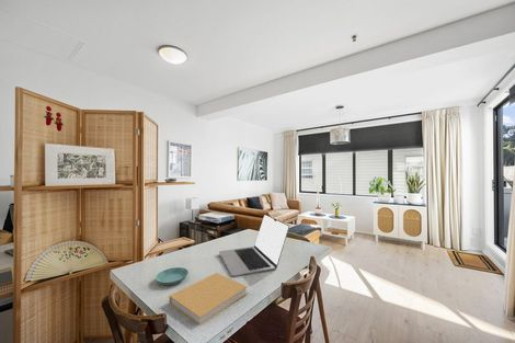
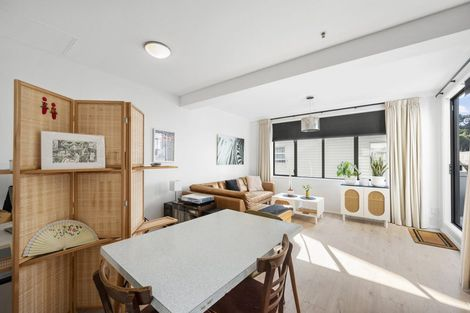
- laptop (255, 241)
- saucer (172, 276)
- book (209, 294)
